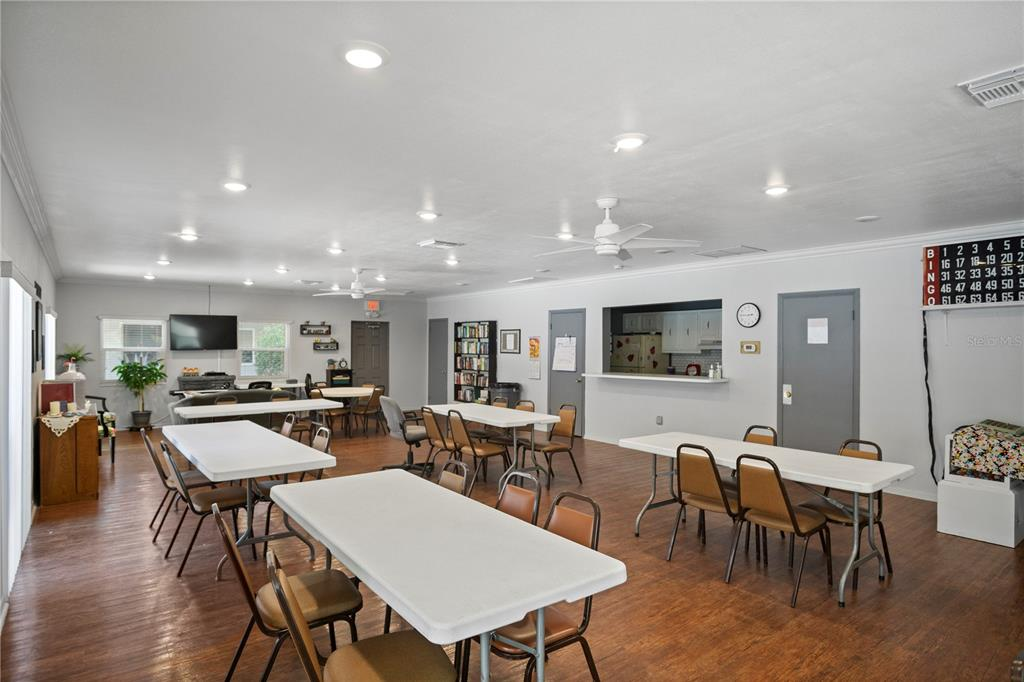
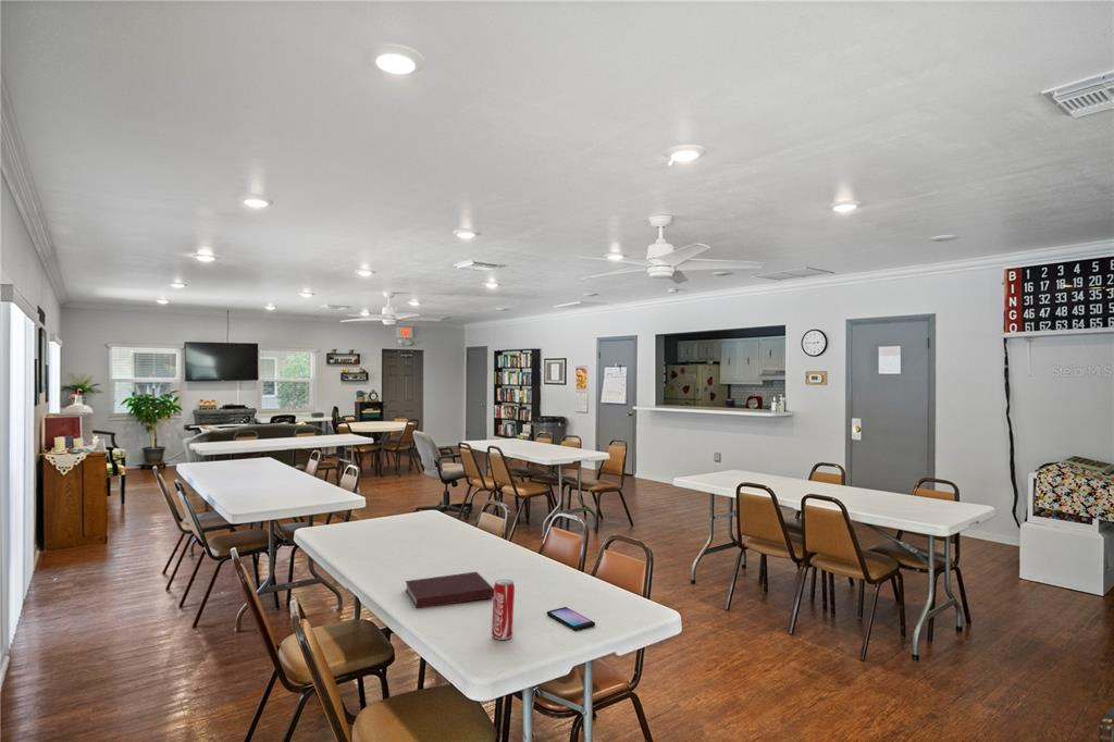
+ beverage can (503, 608)
+ notebook (448, 589)
+ smartphone (570, 618)
